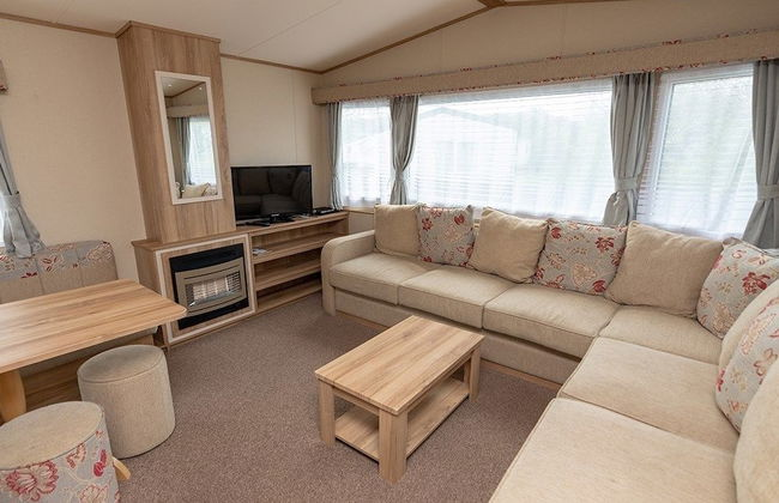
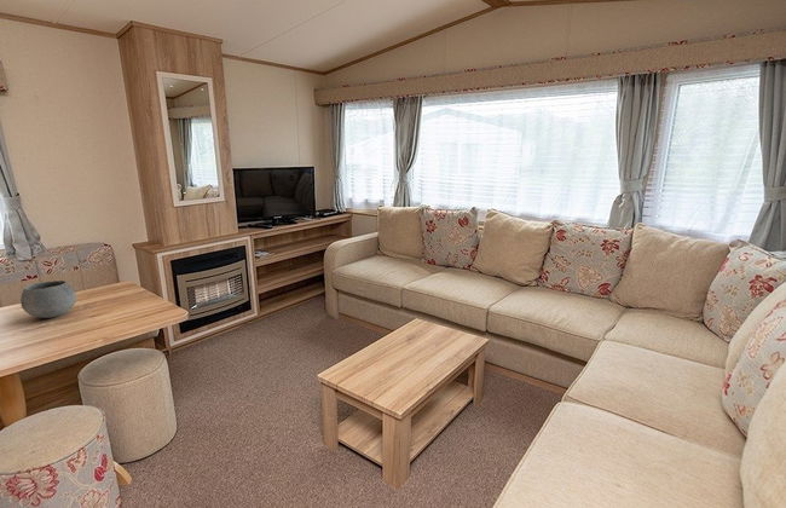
+ bowl (48, 300)
